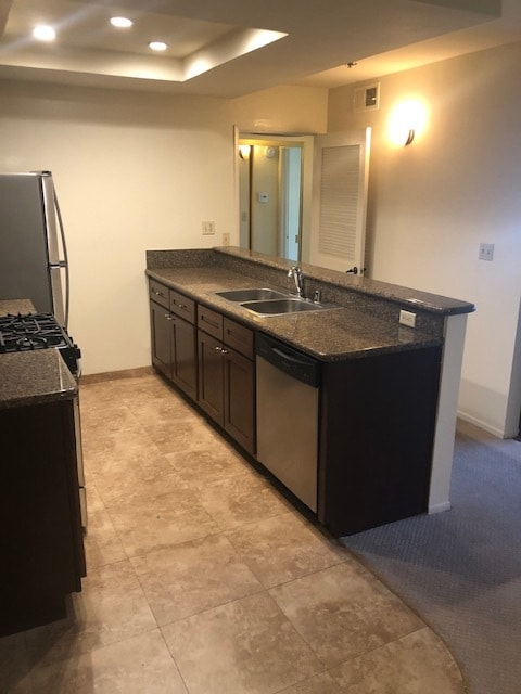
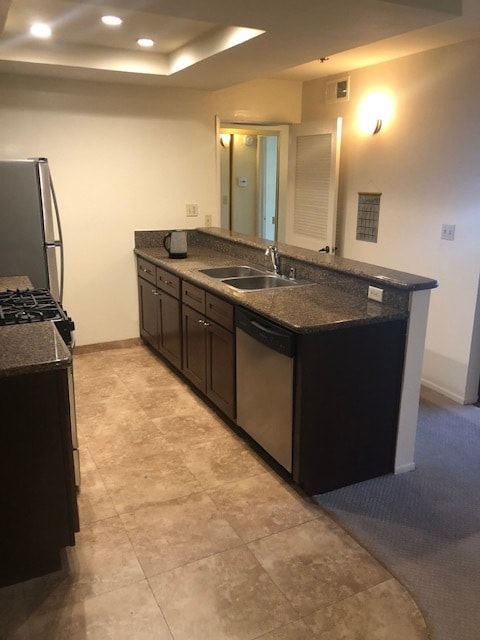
+ calendar (368, 211)
+ kettle (175, 243)
